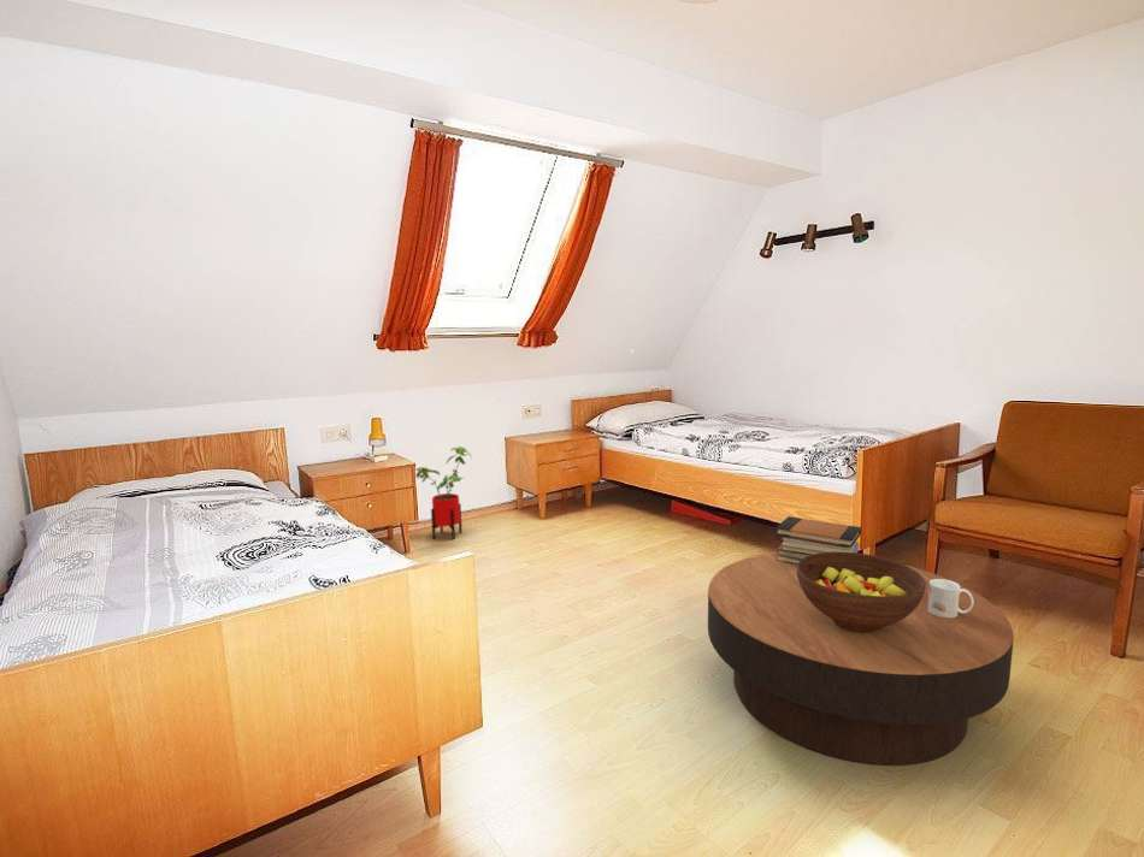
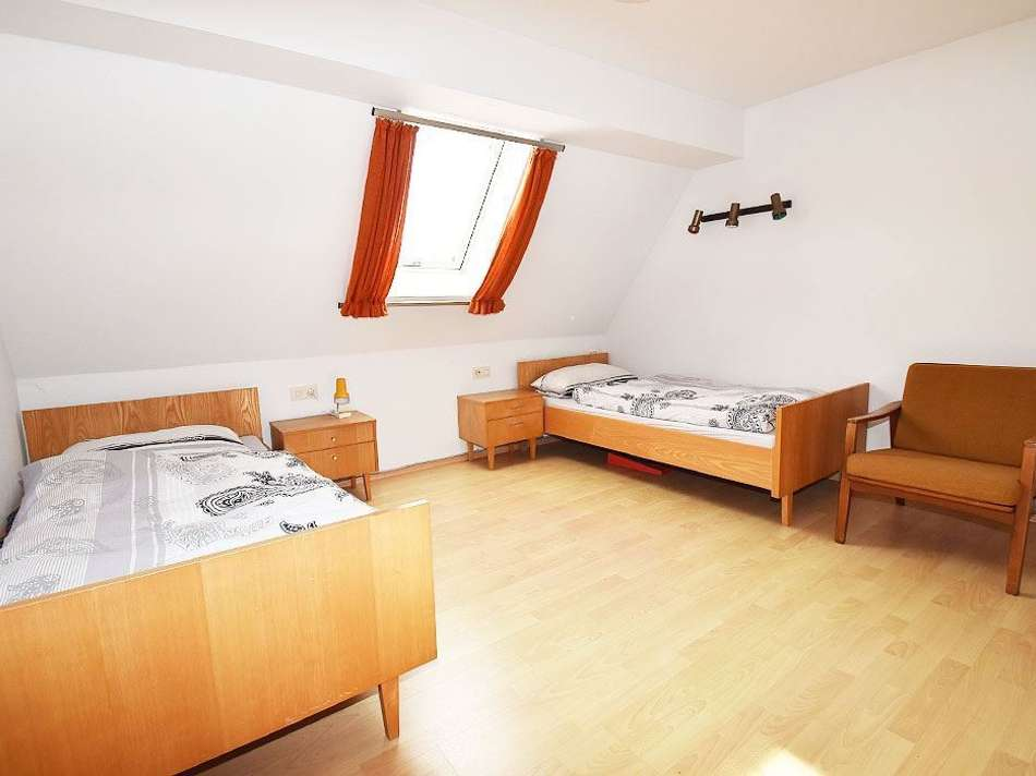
- house plant (448, 491)
- coffee table (844, 646)
- mug (950, 598)
- fruit bowl (856, 597)
- book stack (818, 544)
